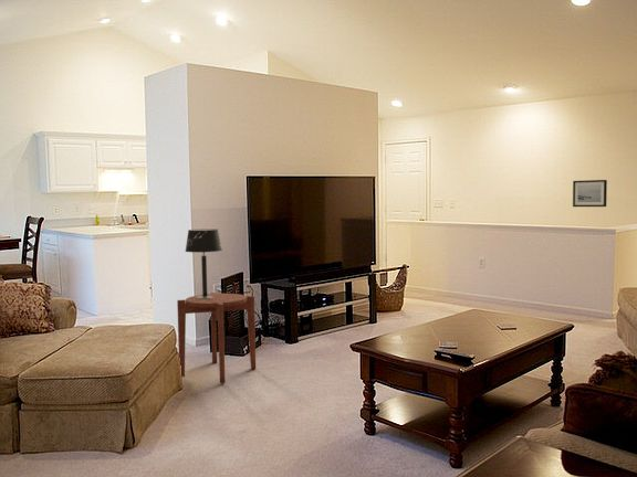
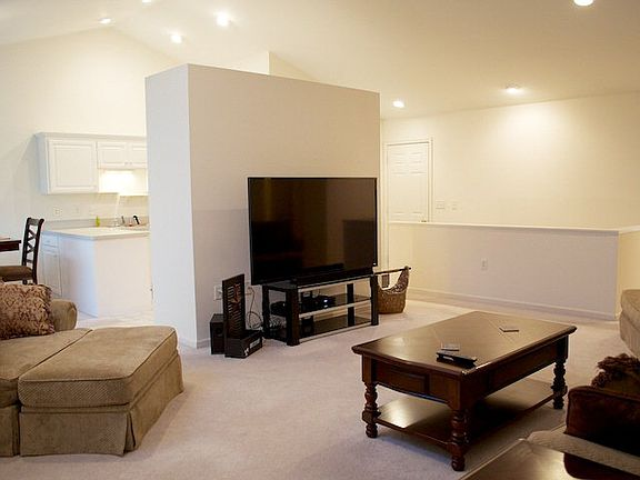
- table lamp (203, 263)
- wall art (589, 193)
- side table (218, 335)
